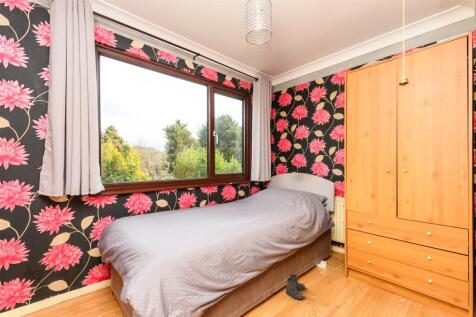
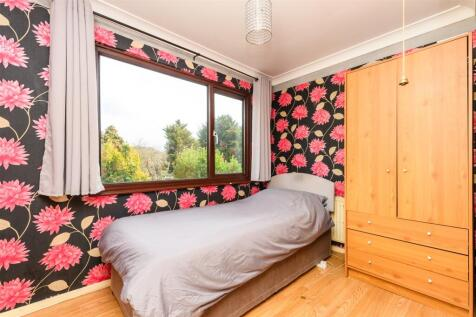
- boots (295, 285)
